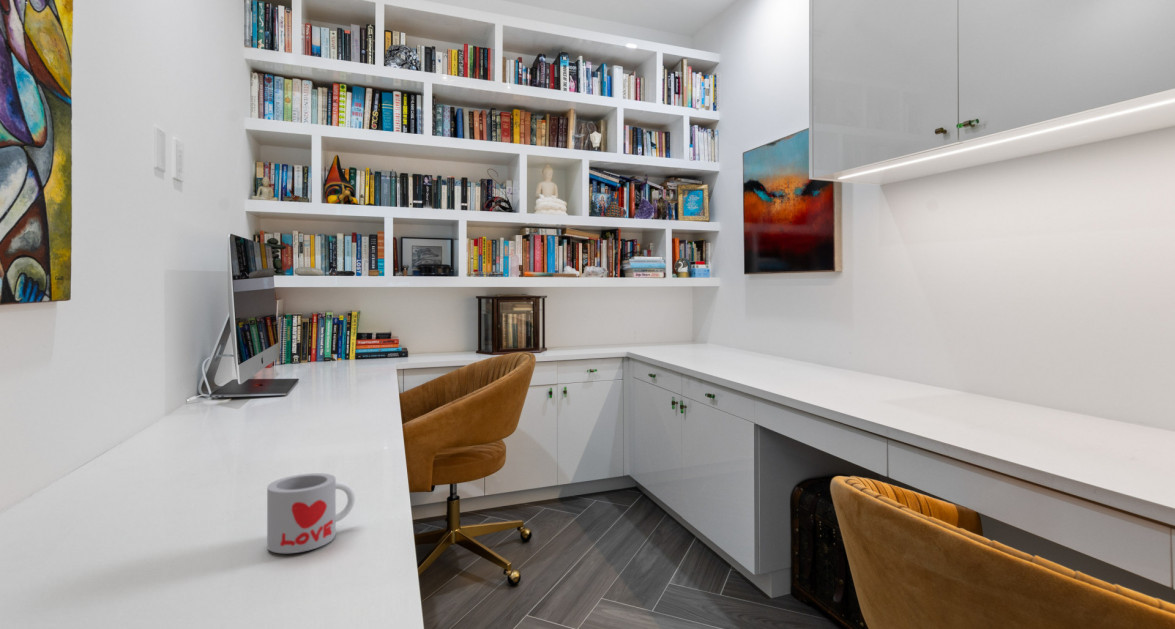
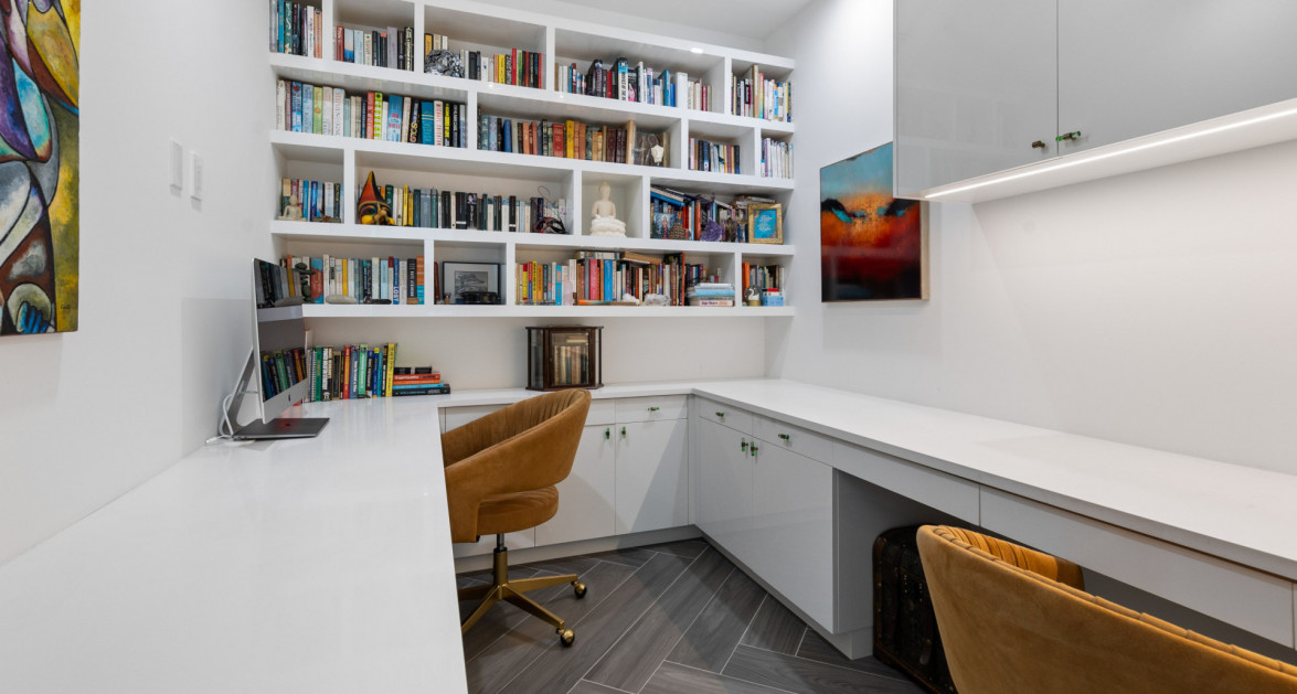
- mug (313, 508)
